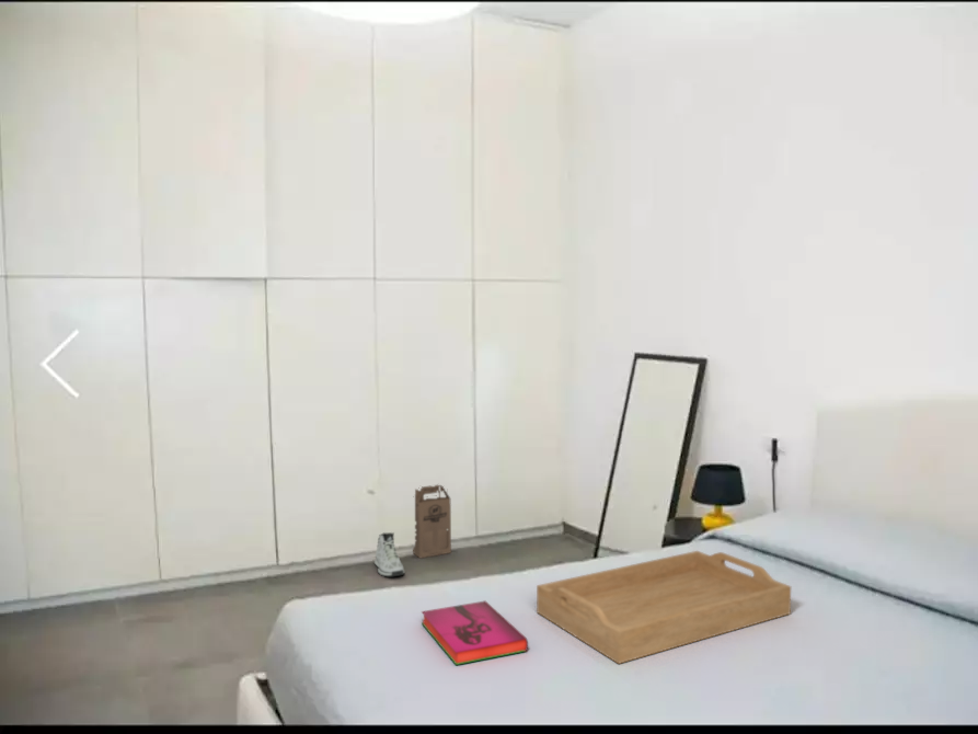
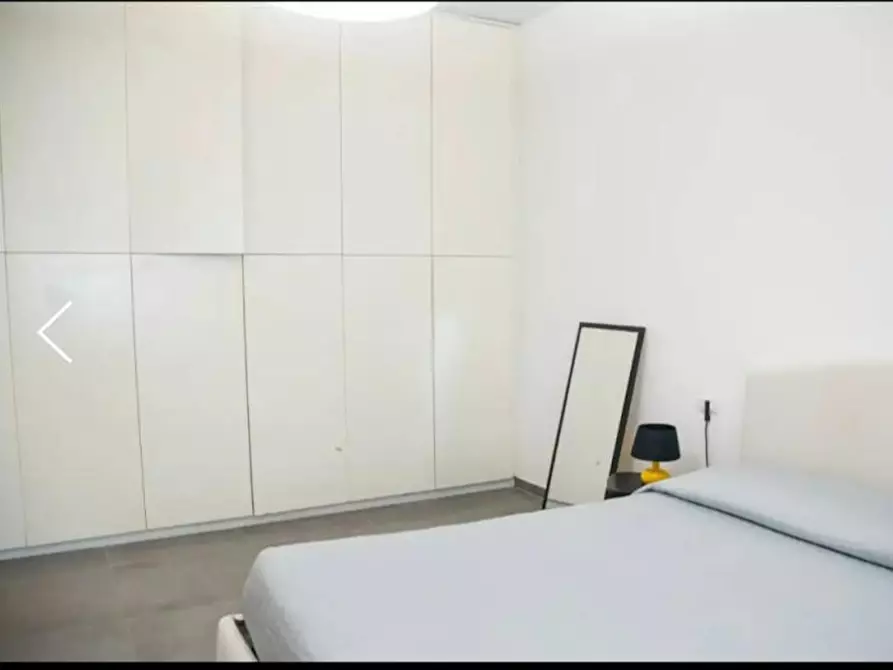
- sneaker (388, 552)
- hardback book (472, 630)
- cardboard box (432, 519)
- serving tray (663, 595)
